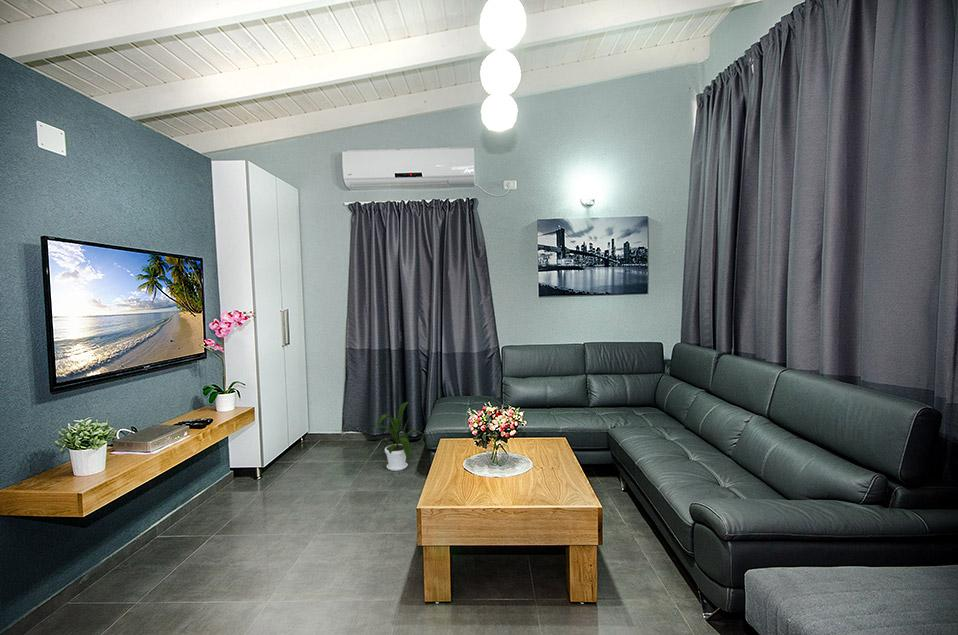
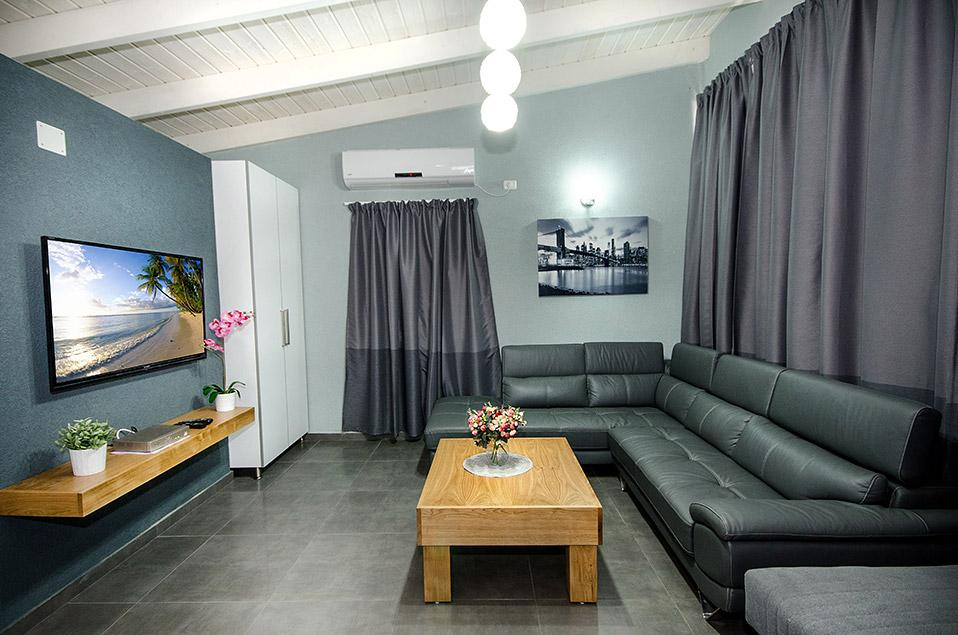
- house plant (396, 436)
